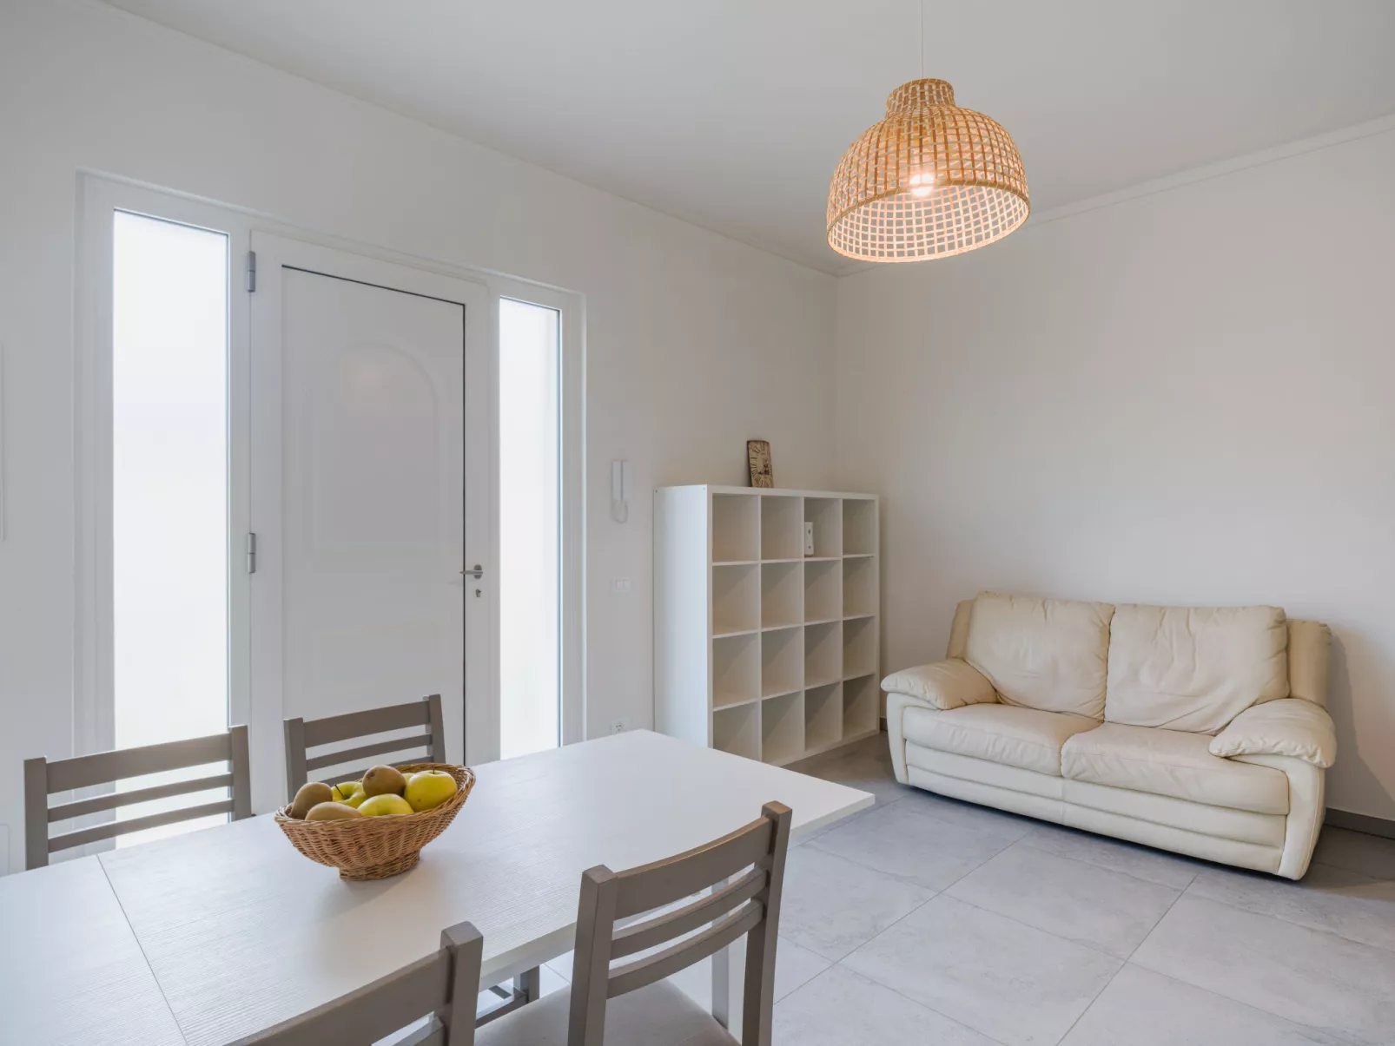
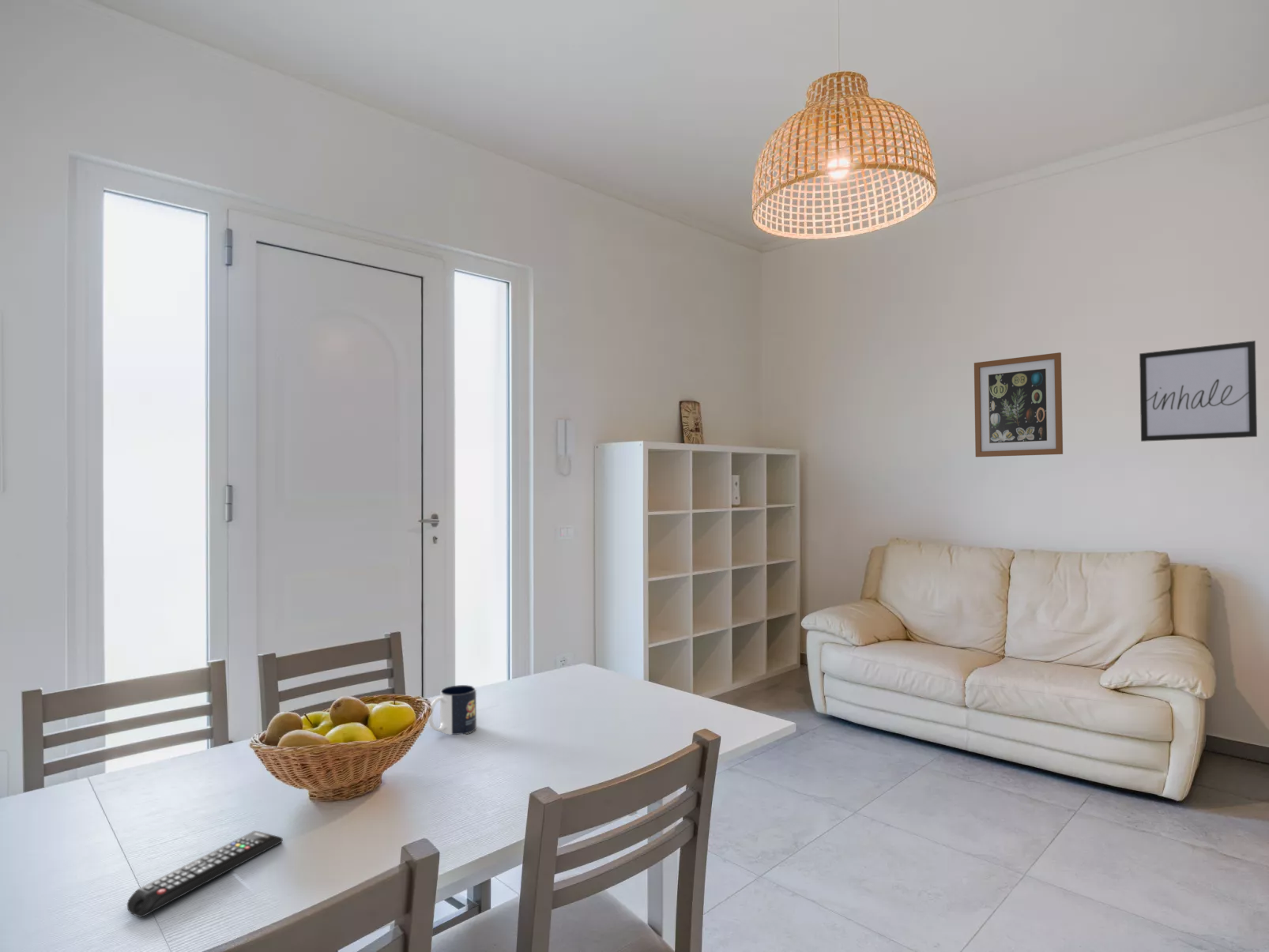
+ remote control (211, 867)
+ wall art (1196, 393)
+ wall art (1016, 406)
+ mug (451, 711)
